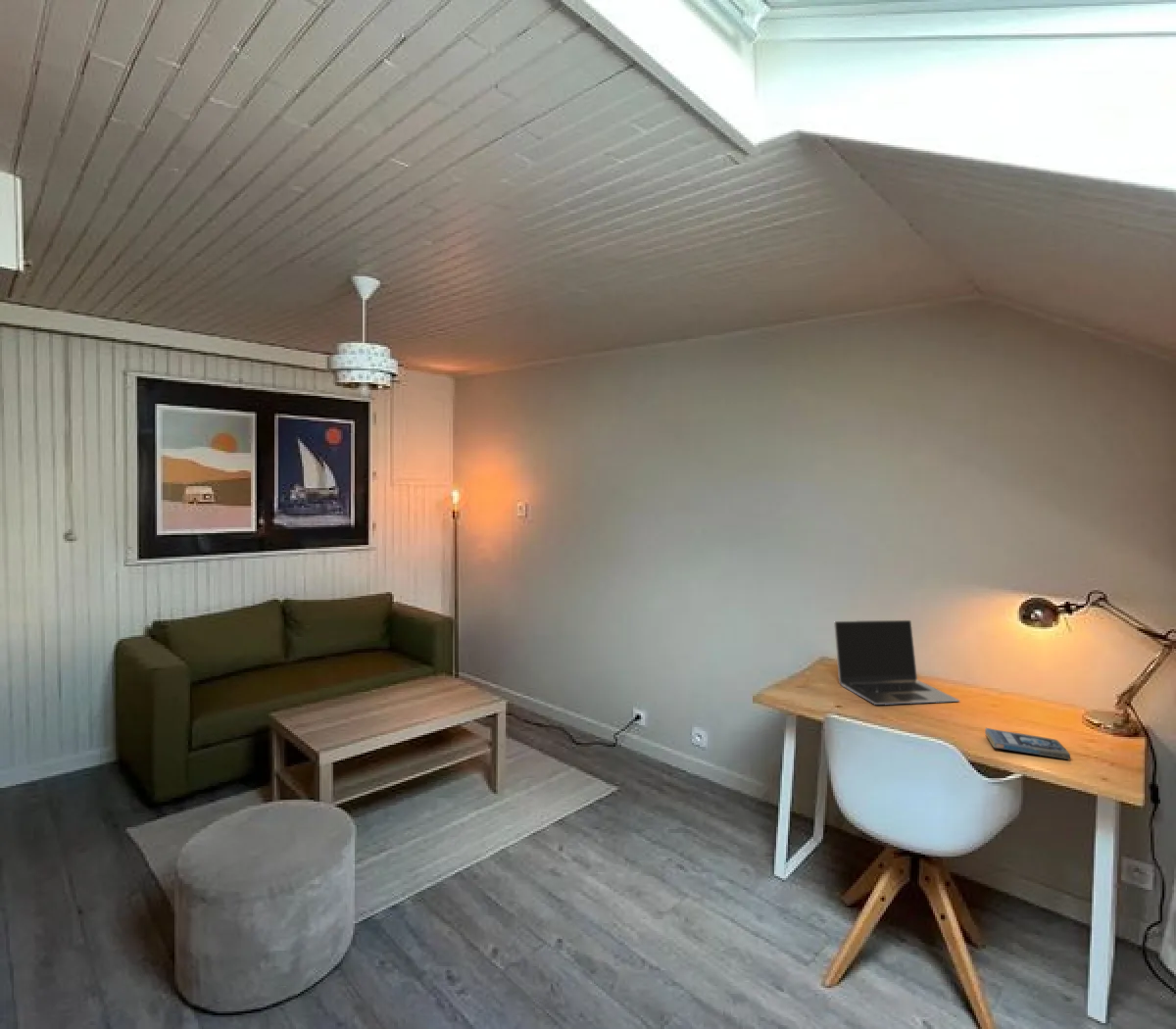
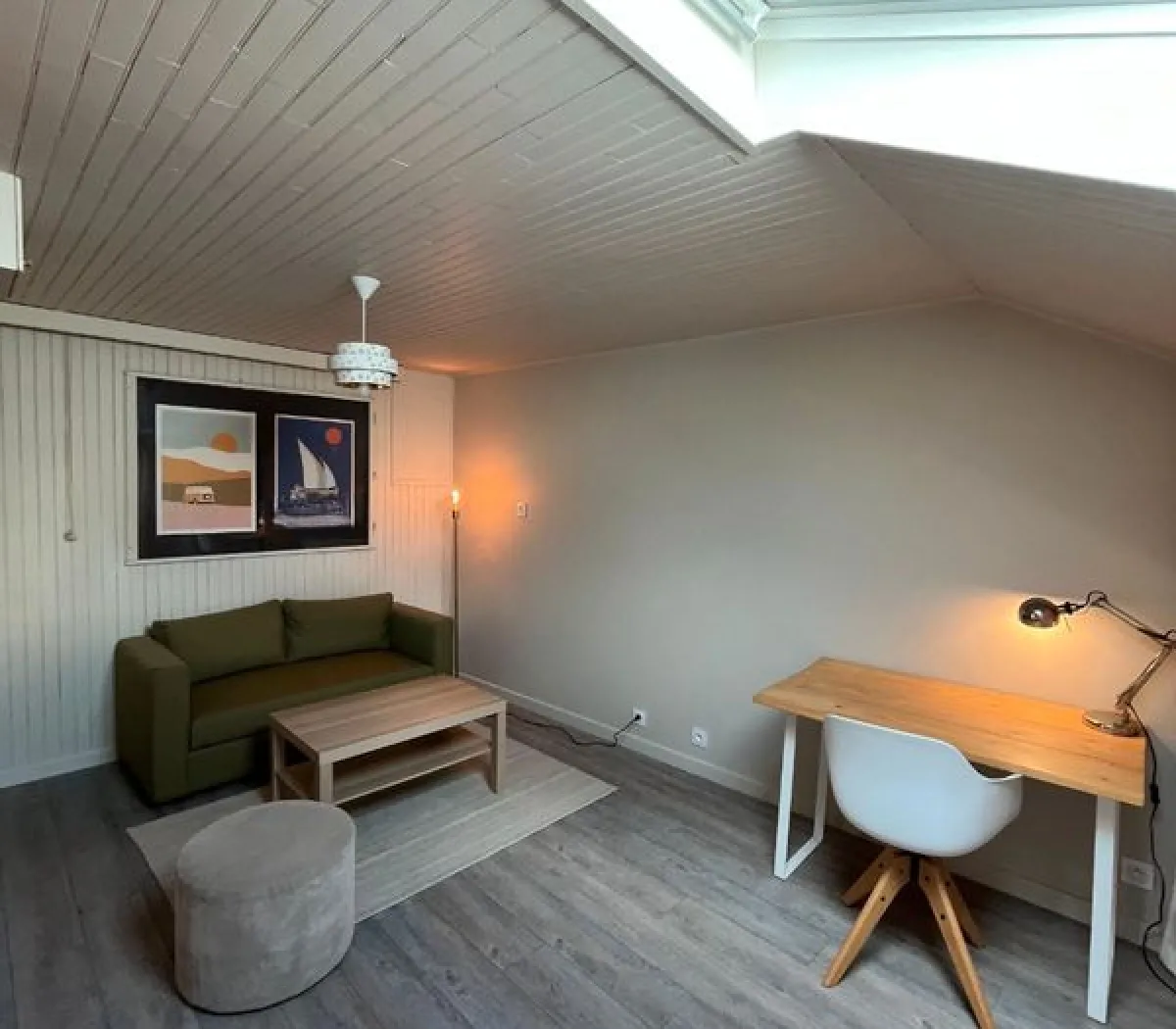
- laptop (894, 660)
- book (1025, 743)
